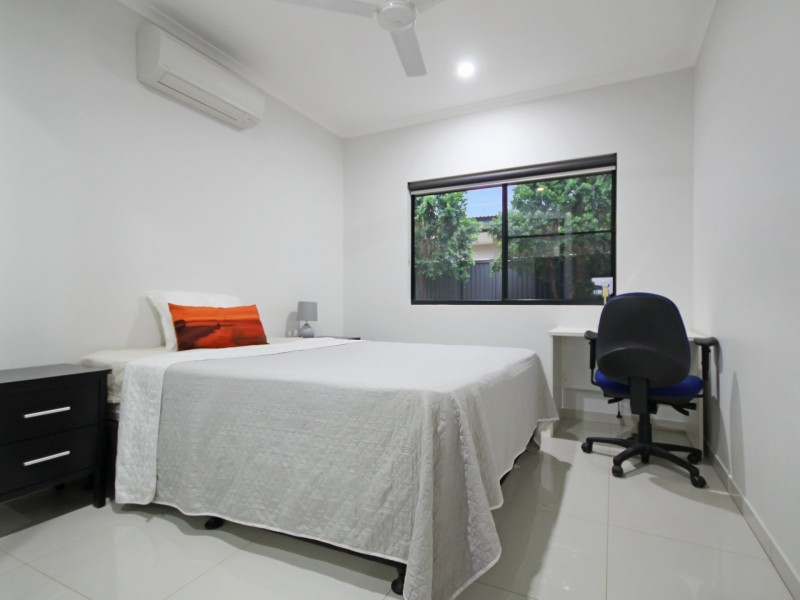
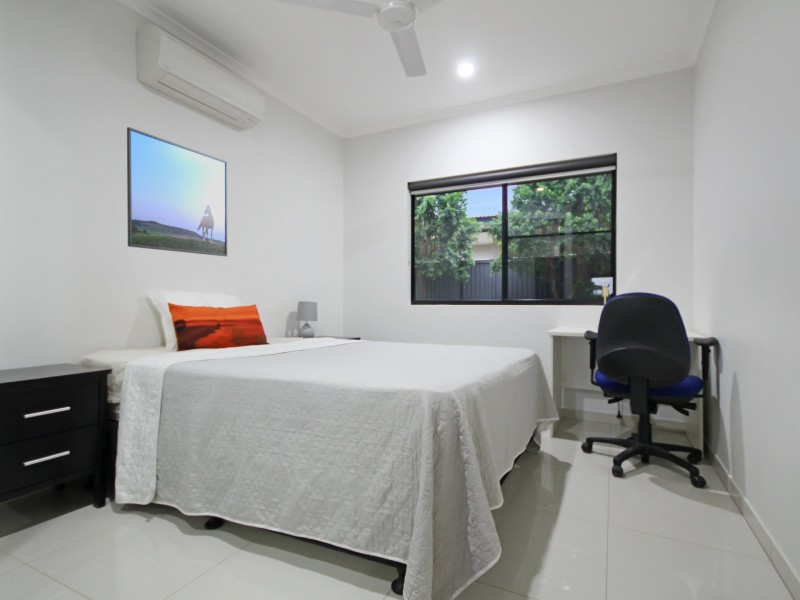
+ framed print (182, 199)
